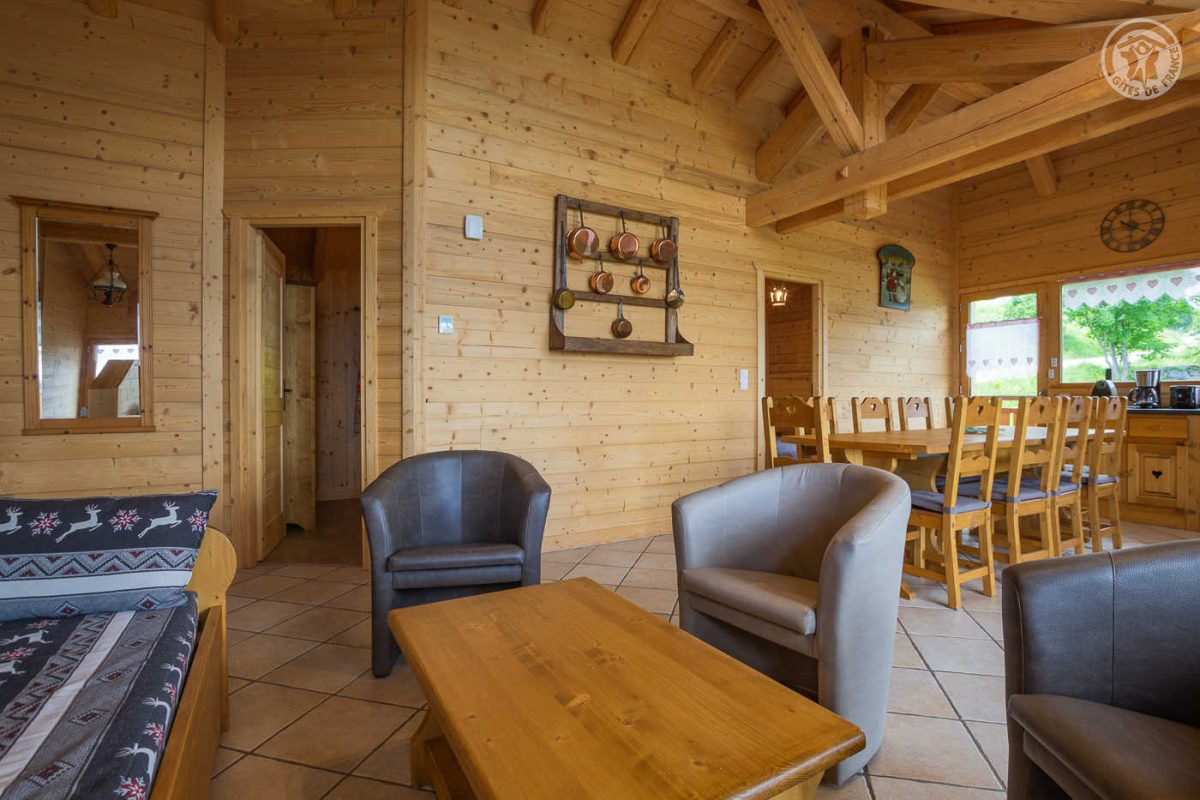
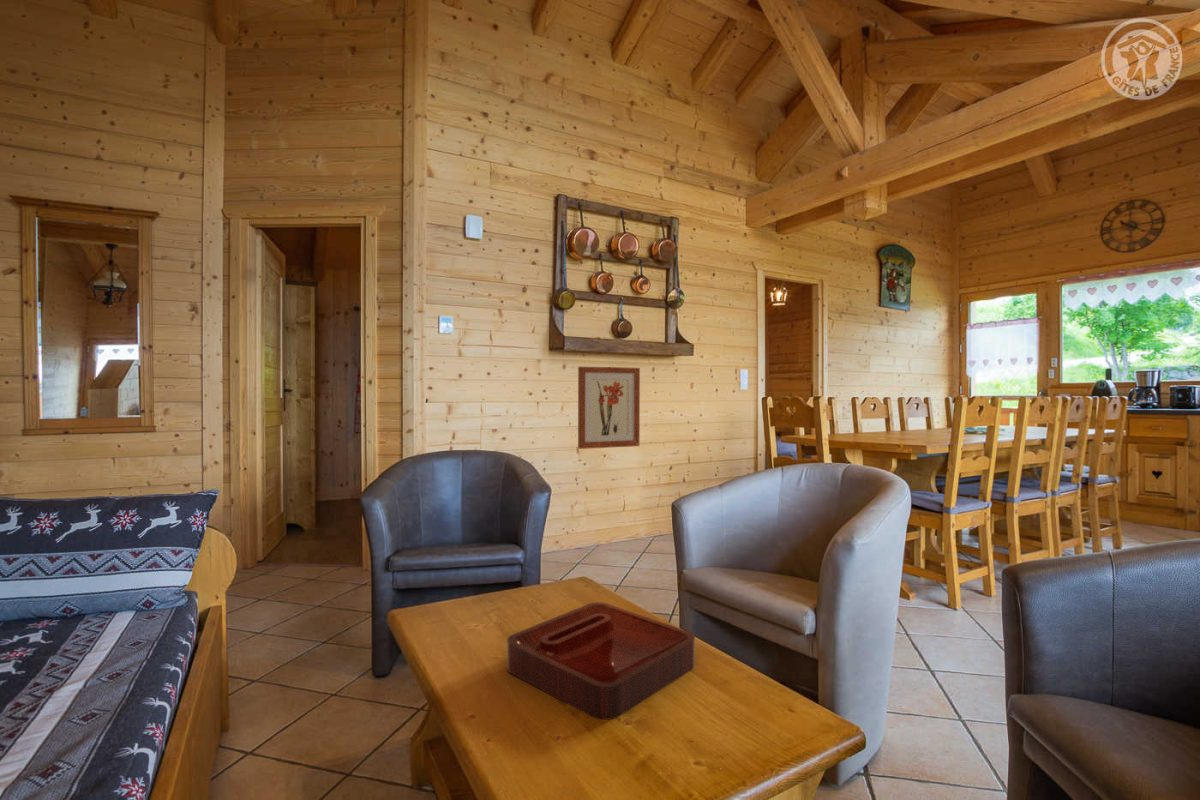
+ decorative tray (601, 651)
+ wall art (609, 407)
